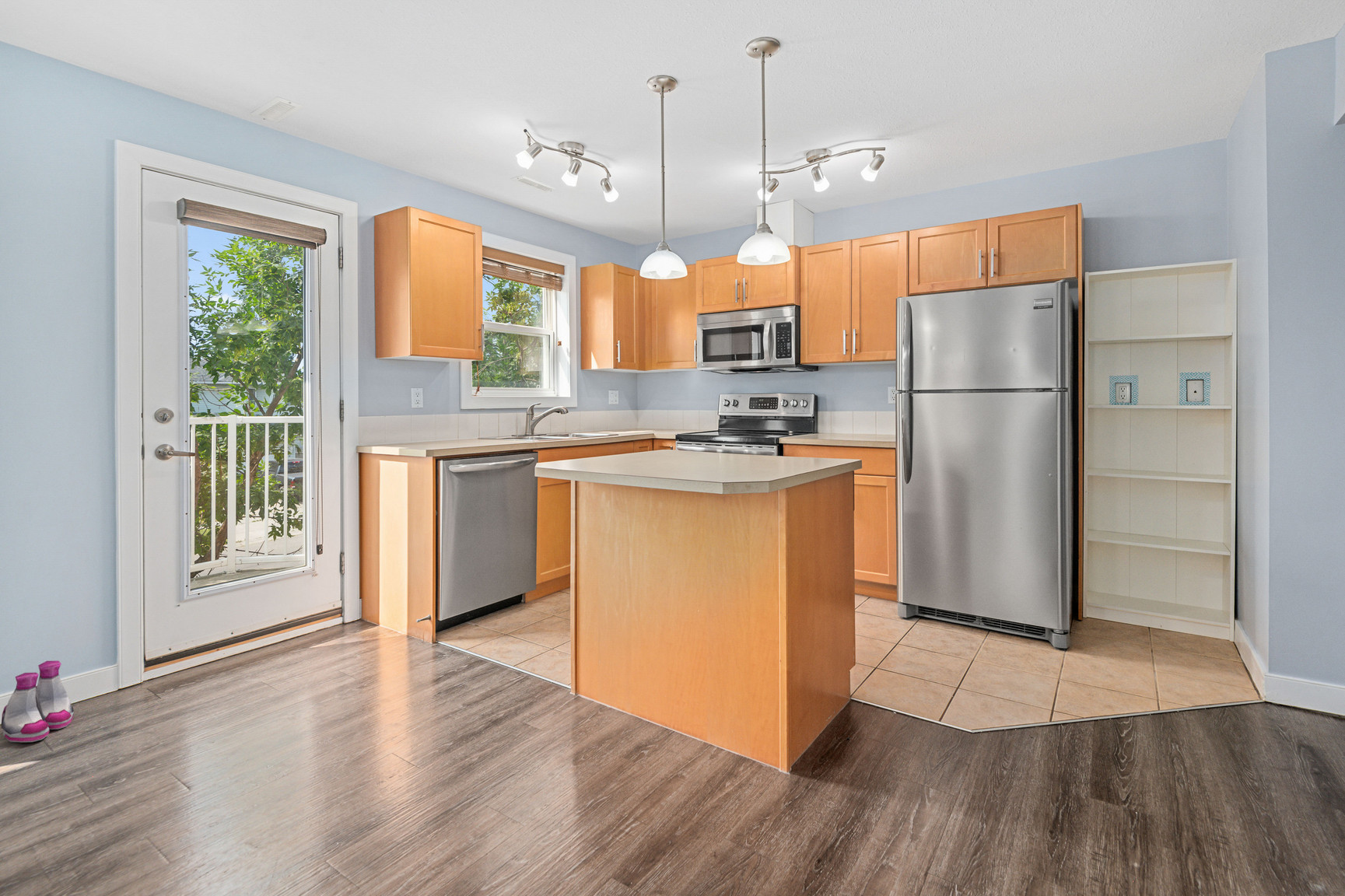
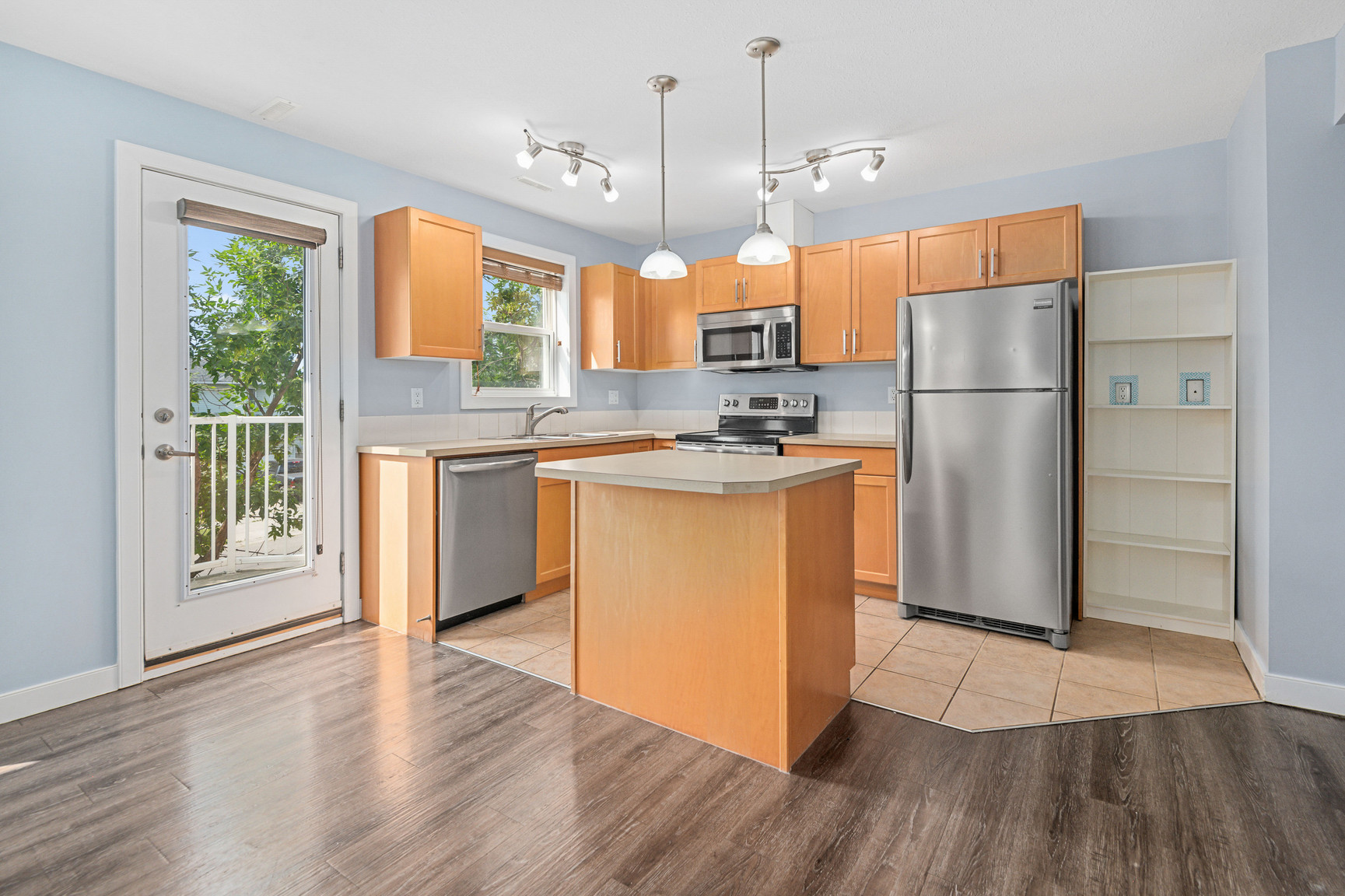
- boots (40, 697)
